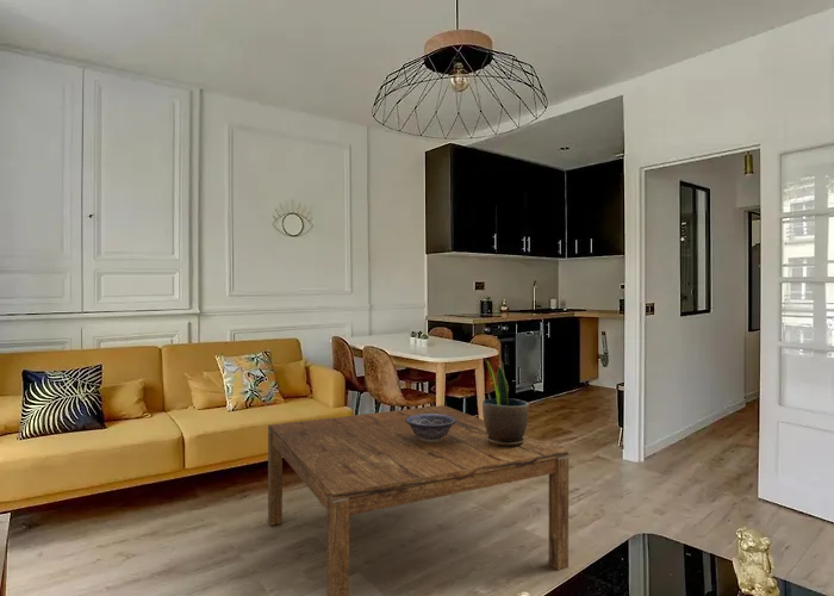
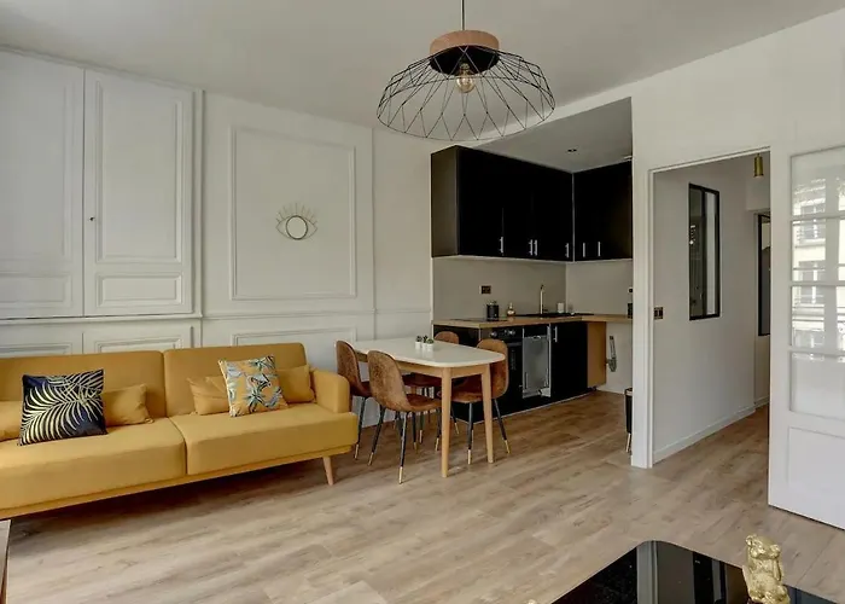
- decorative bowl (430, 428)
- coffee table (404, 489)
- potted plant (505, 399)
